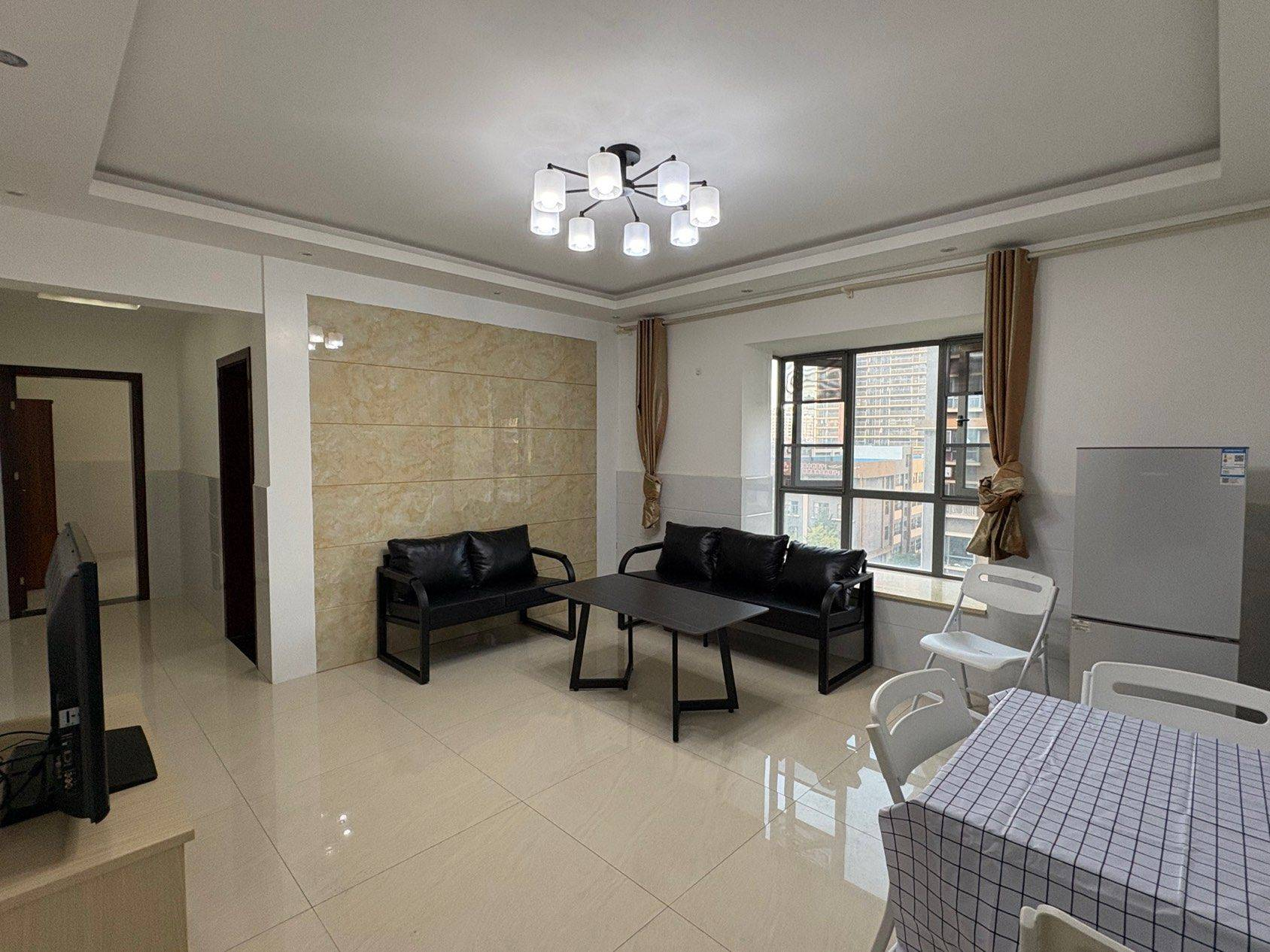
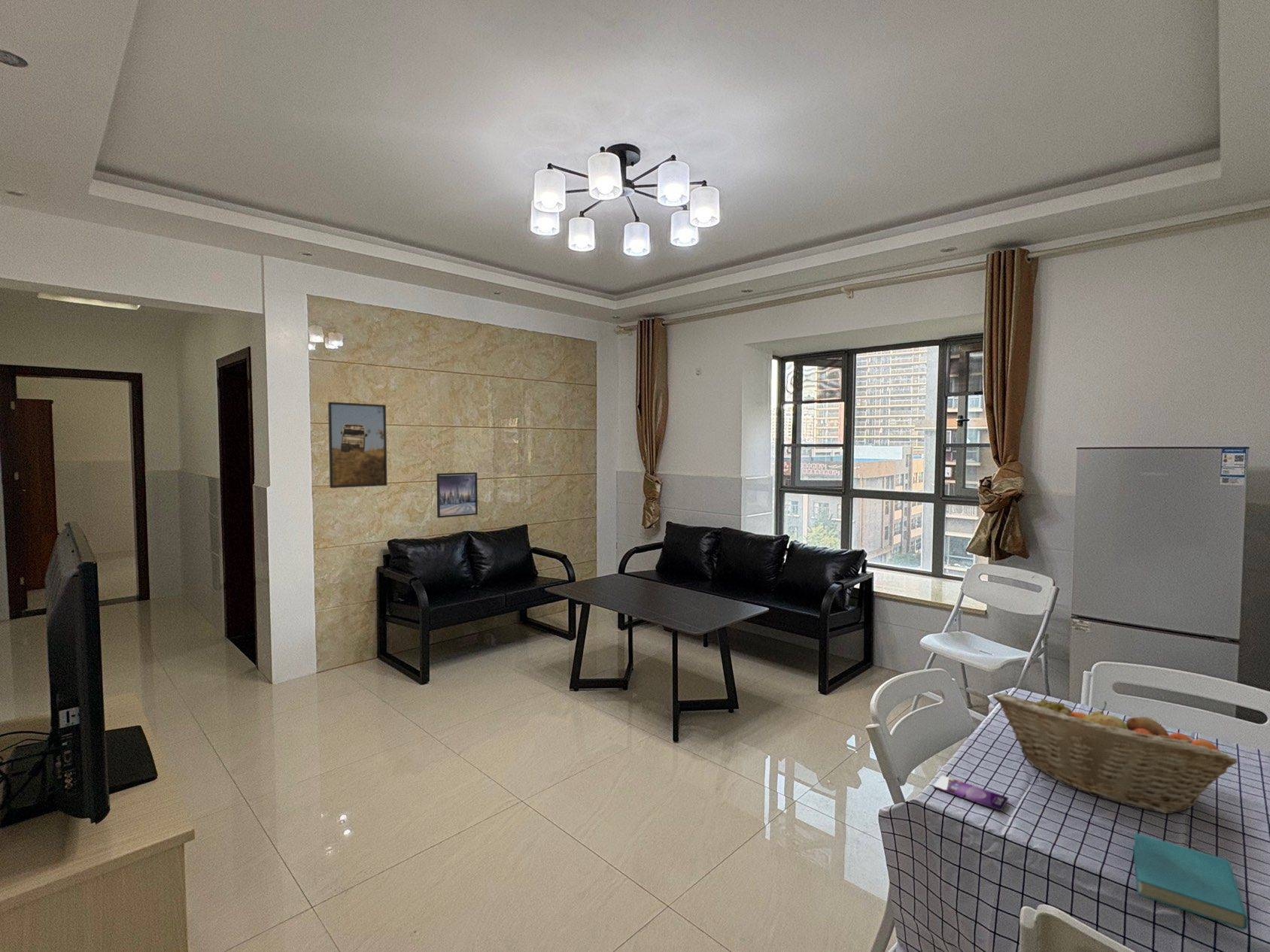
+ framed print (358, 445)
+ smartphone (970, 792)
+ fruit basket (1101, 738)
+ book (1184, 877)
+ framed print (457, 494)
